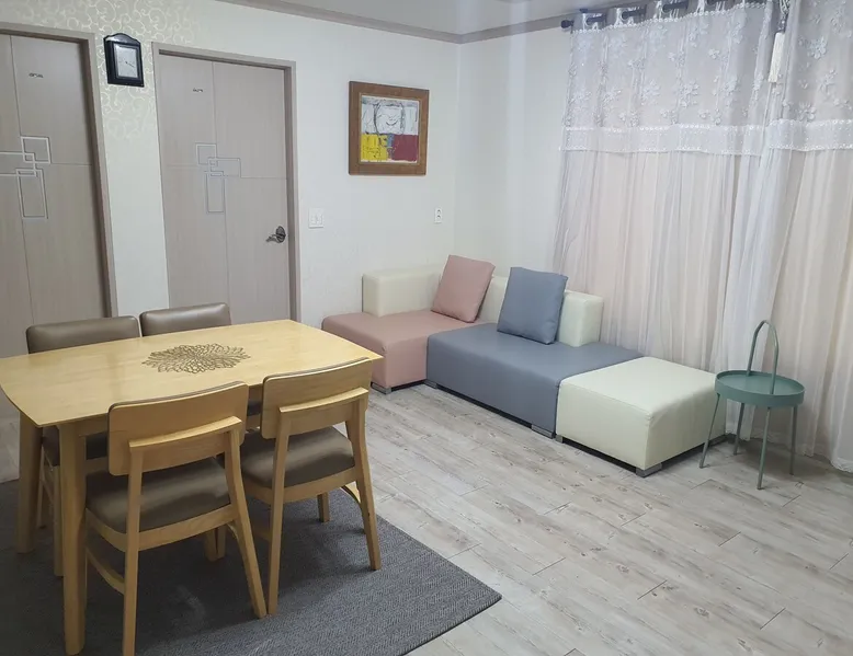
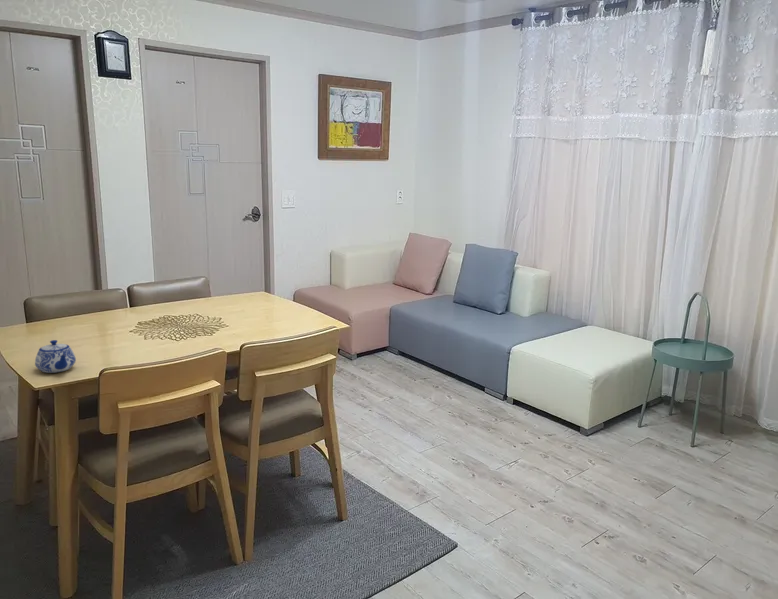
+ teapot (56, 355)
